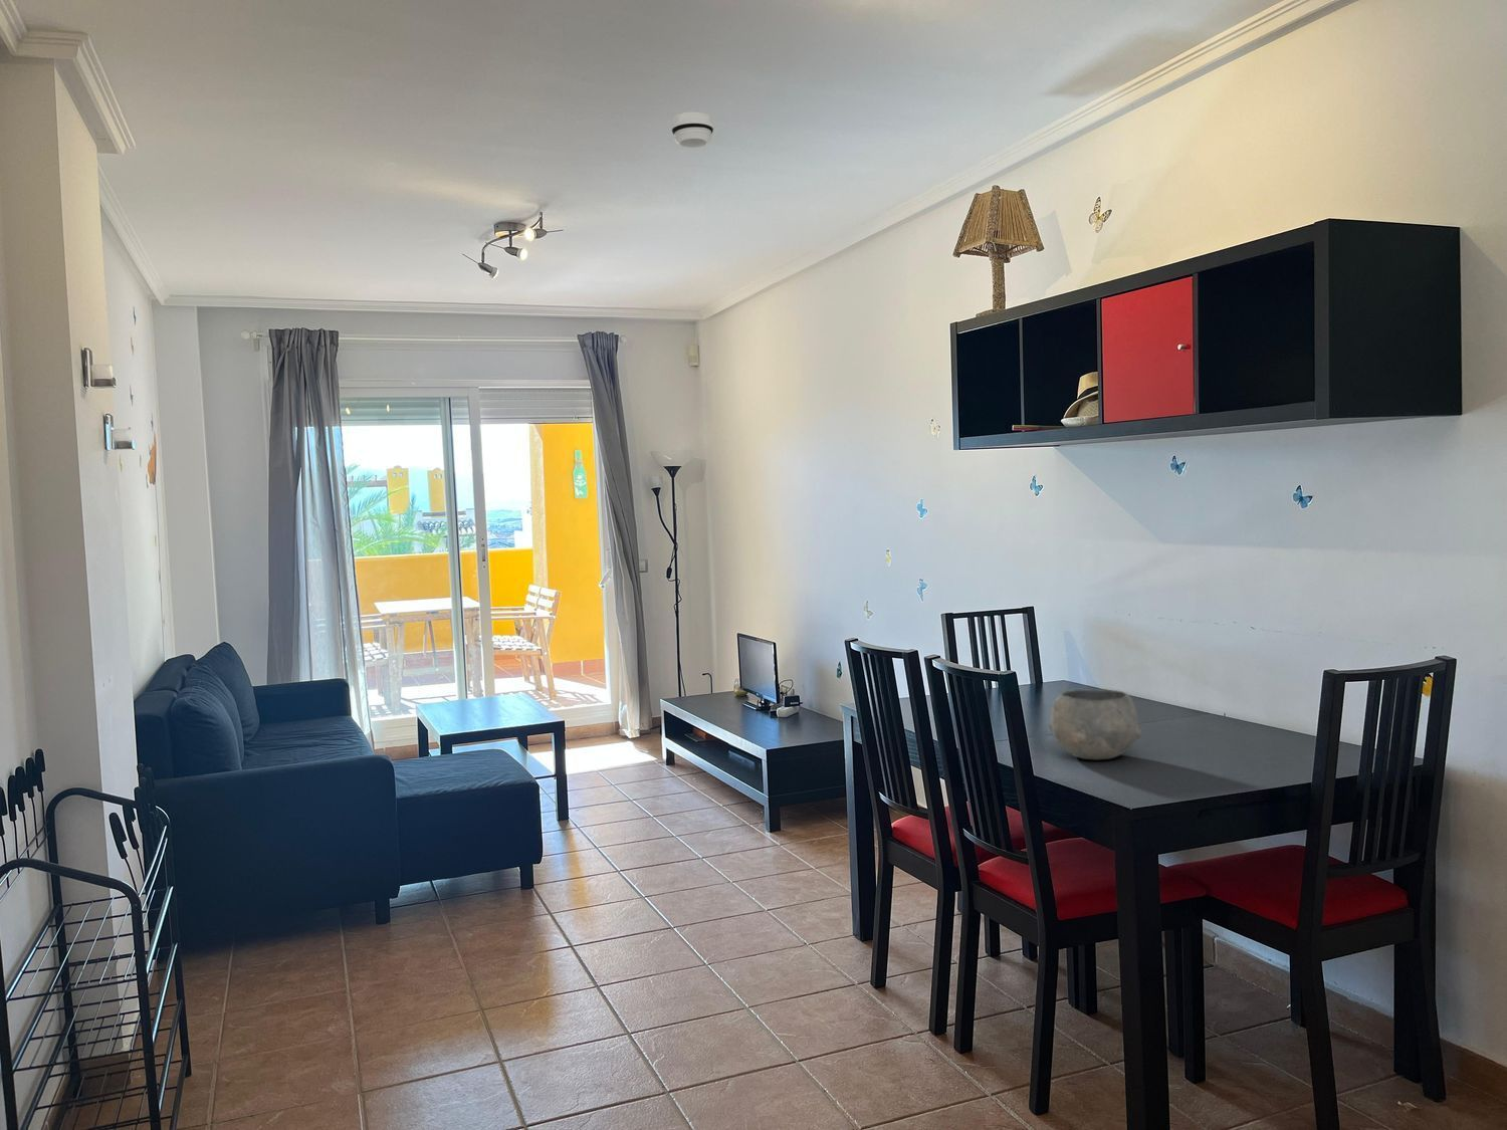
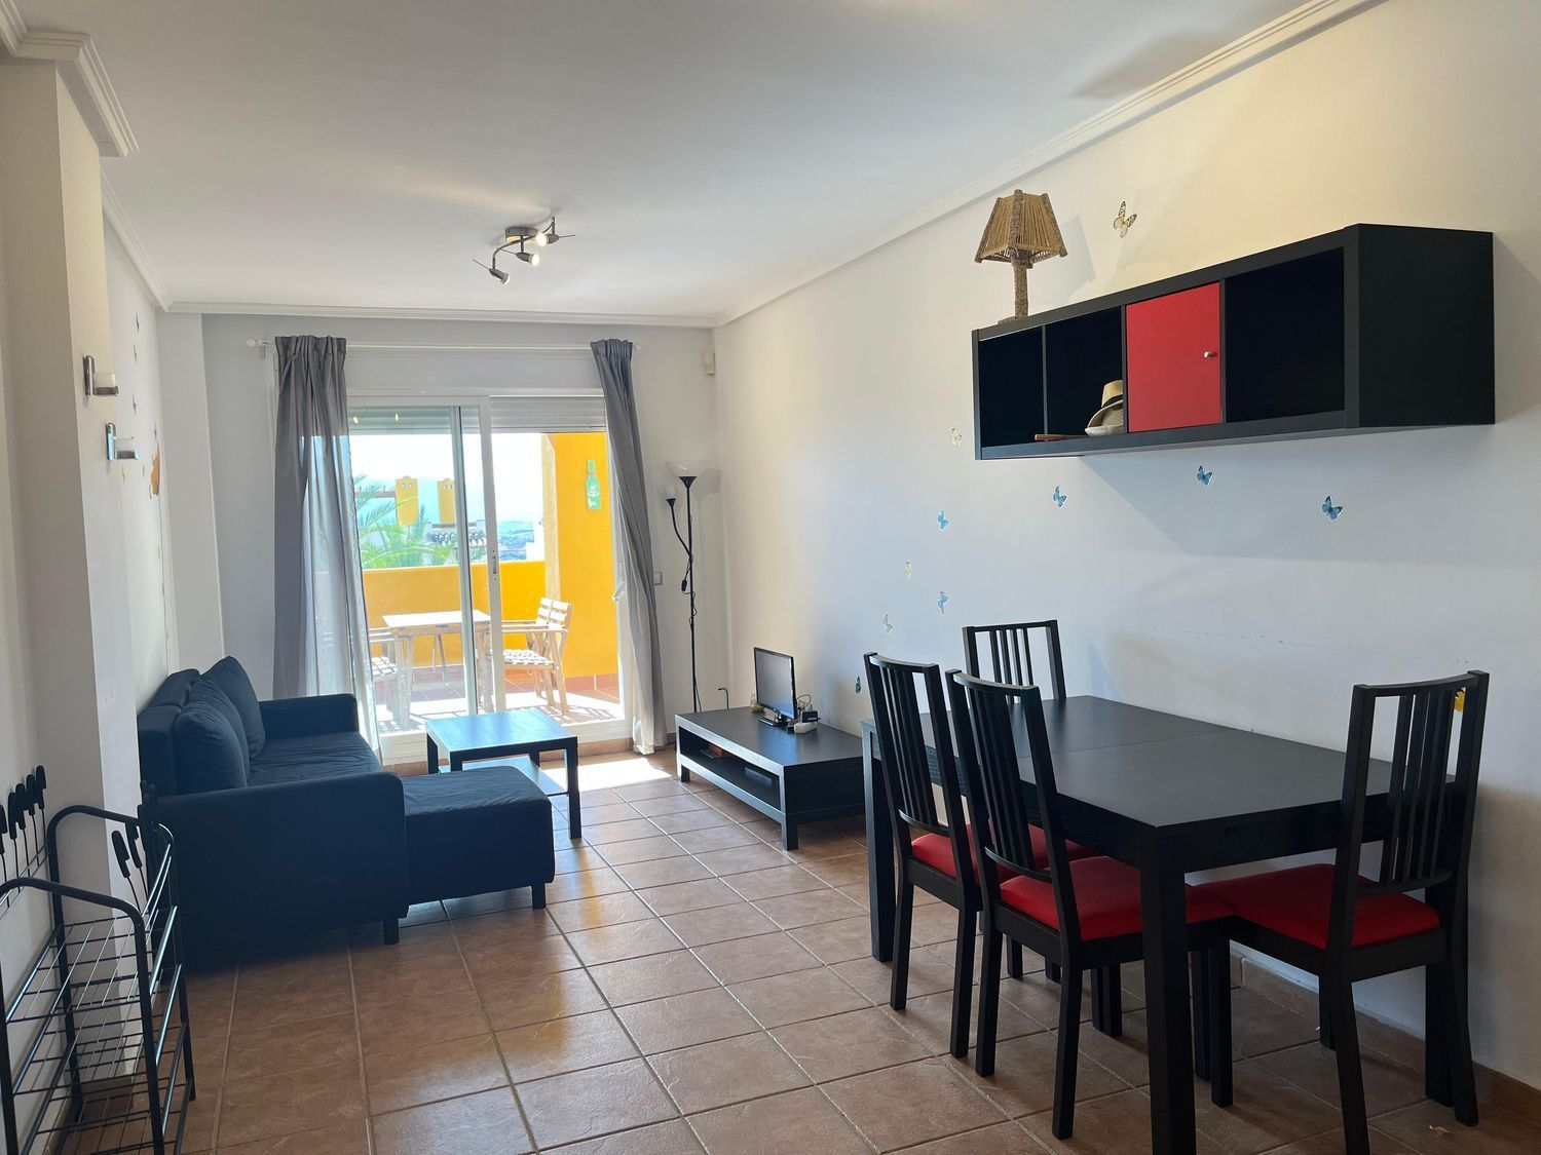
- bowl (1094, 724)
- smoke detector (692, 129)
